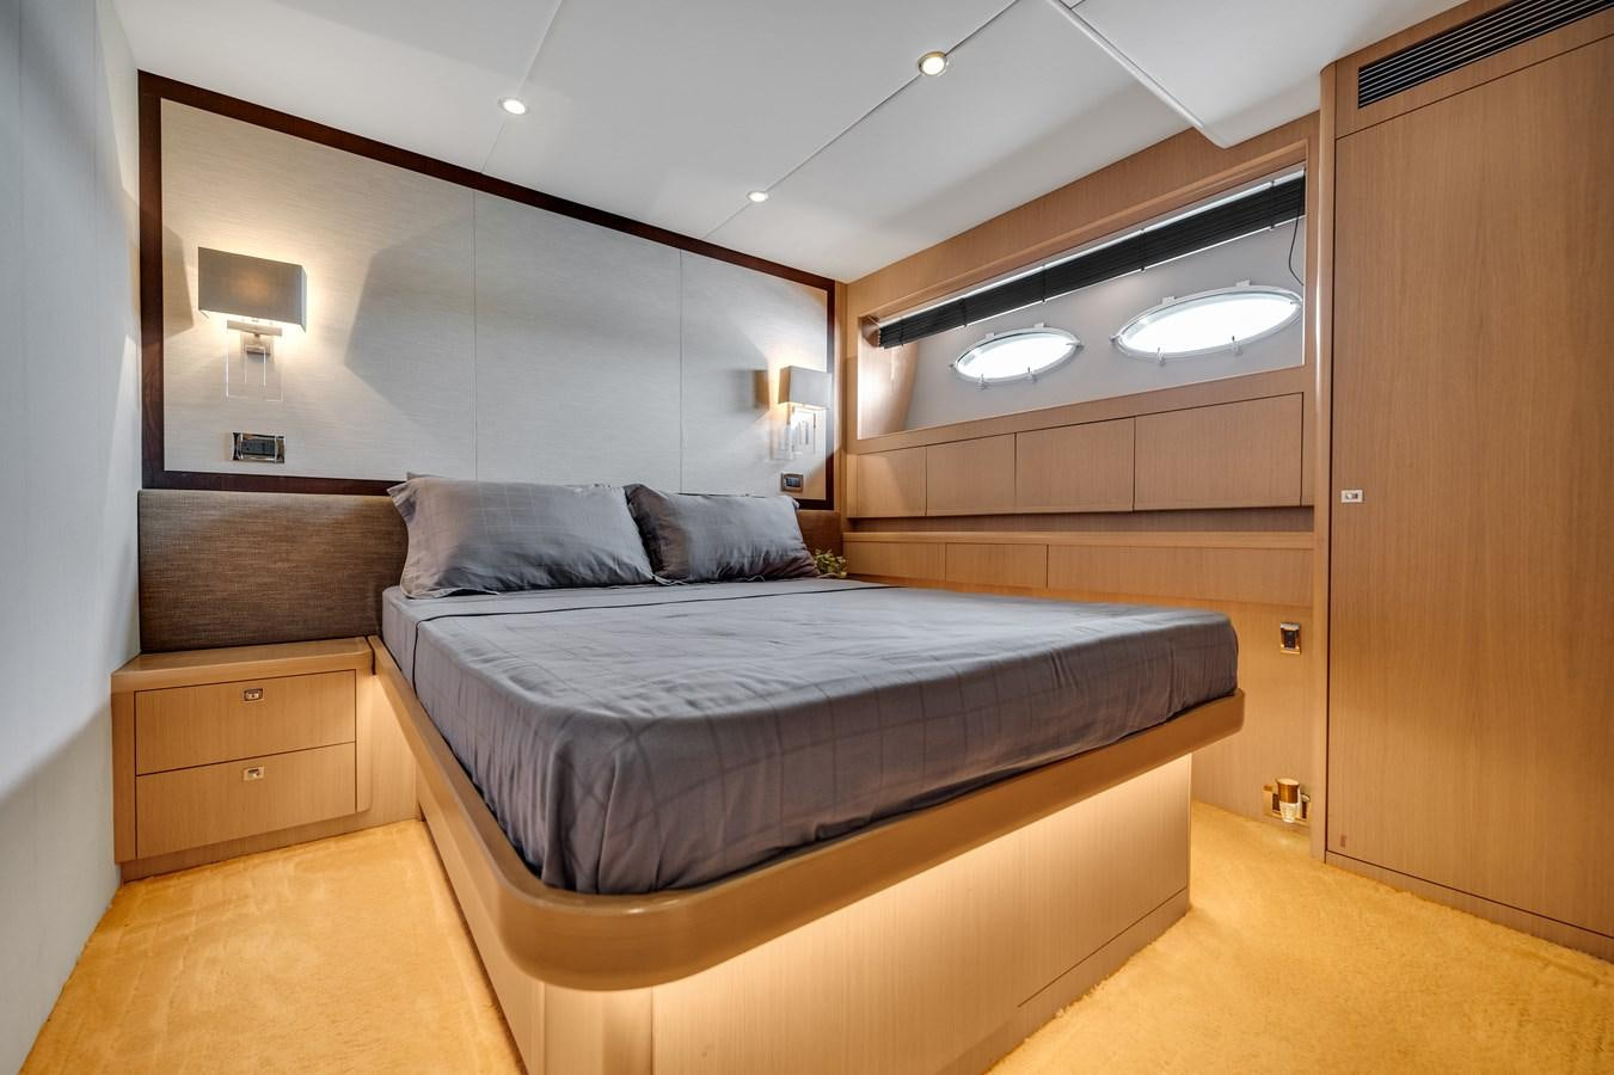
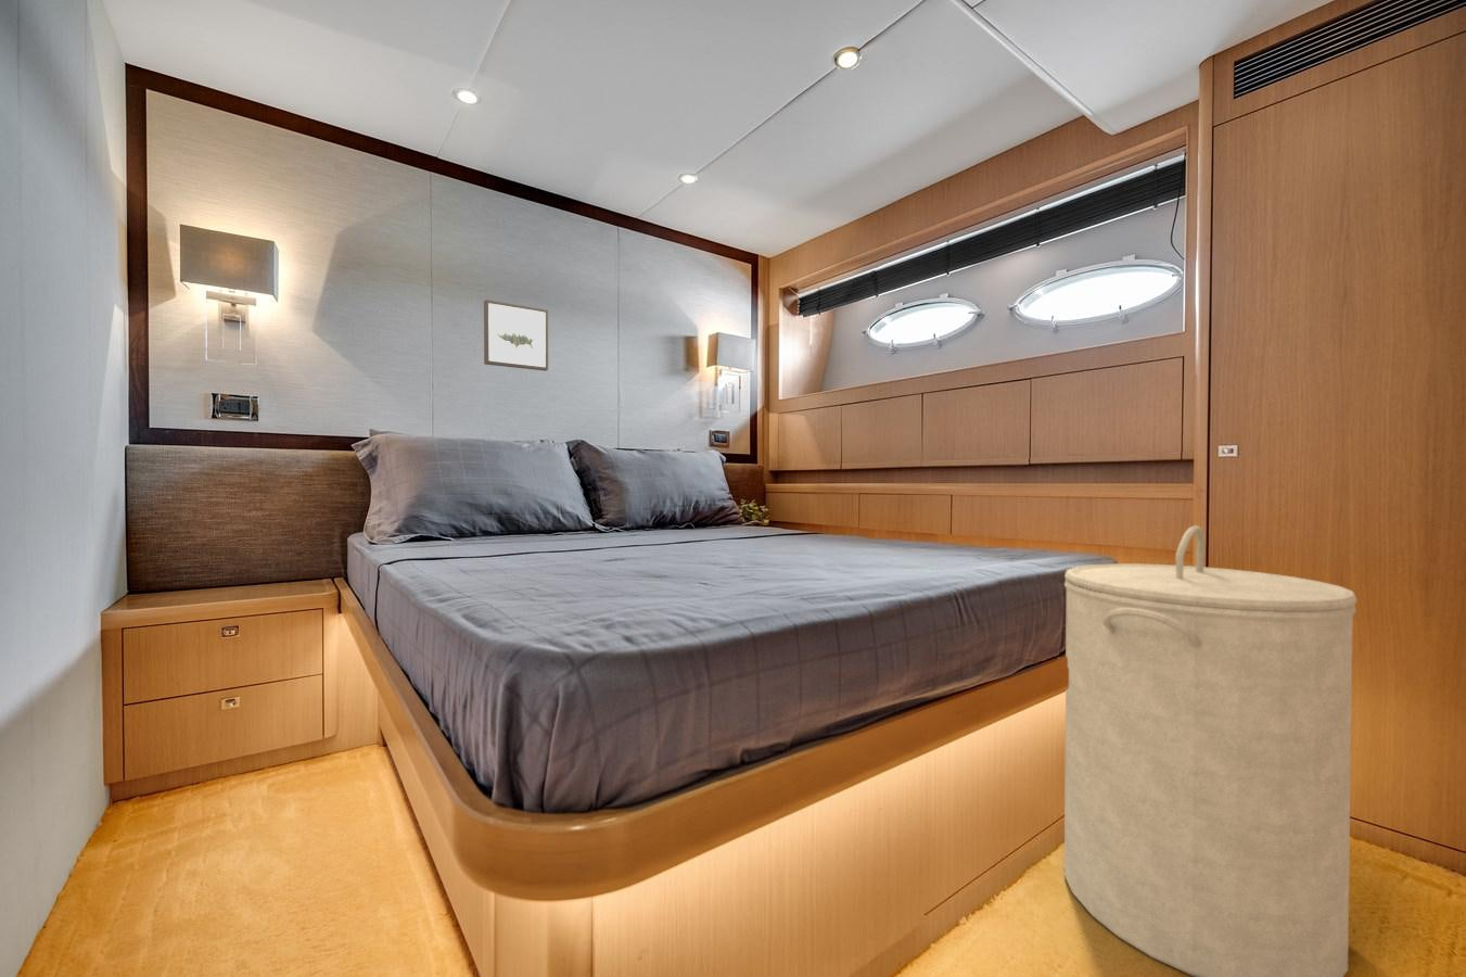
+ laundry hamper (1192, 716)
+ wall art (517, 337)
